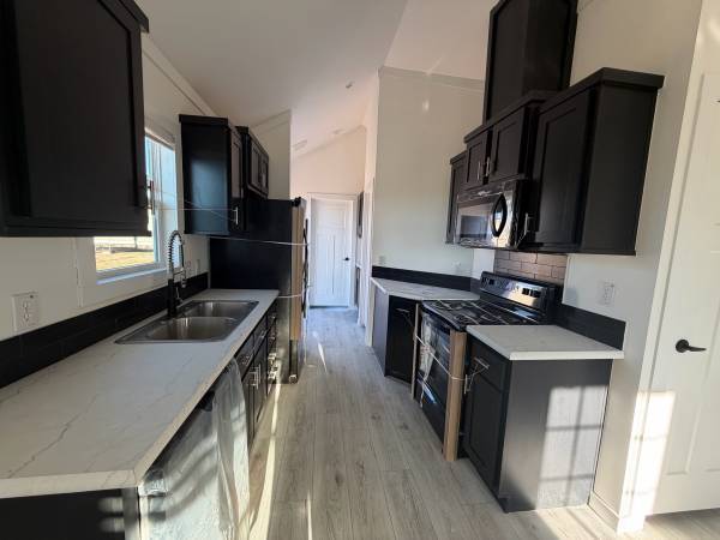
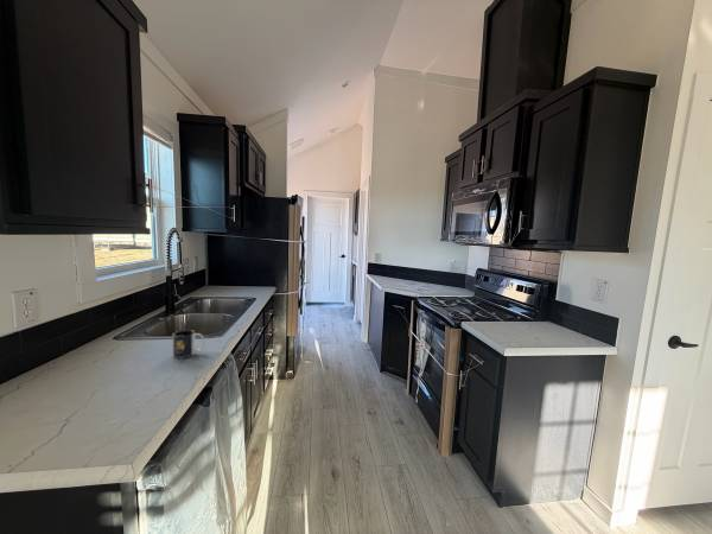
+ mug (189, 343)
